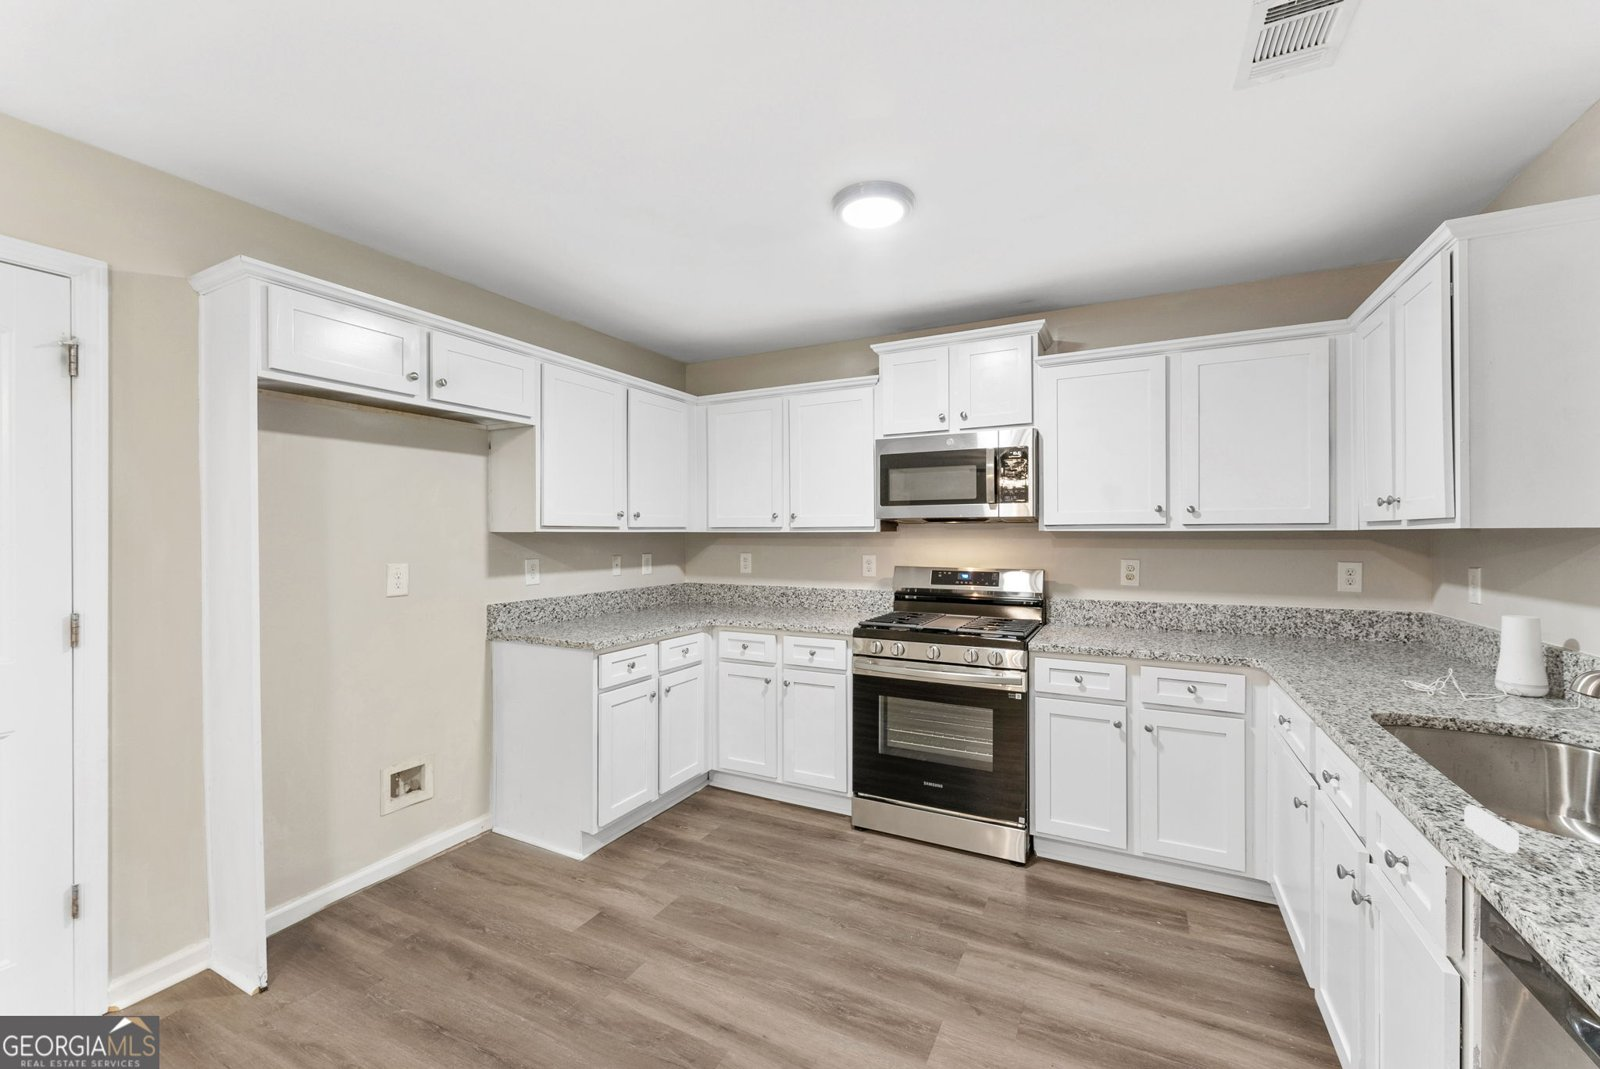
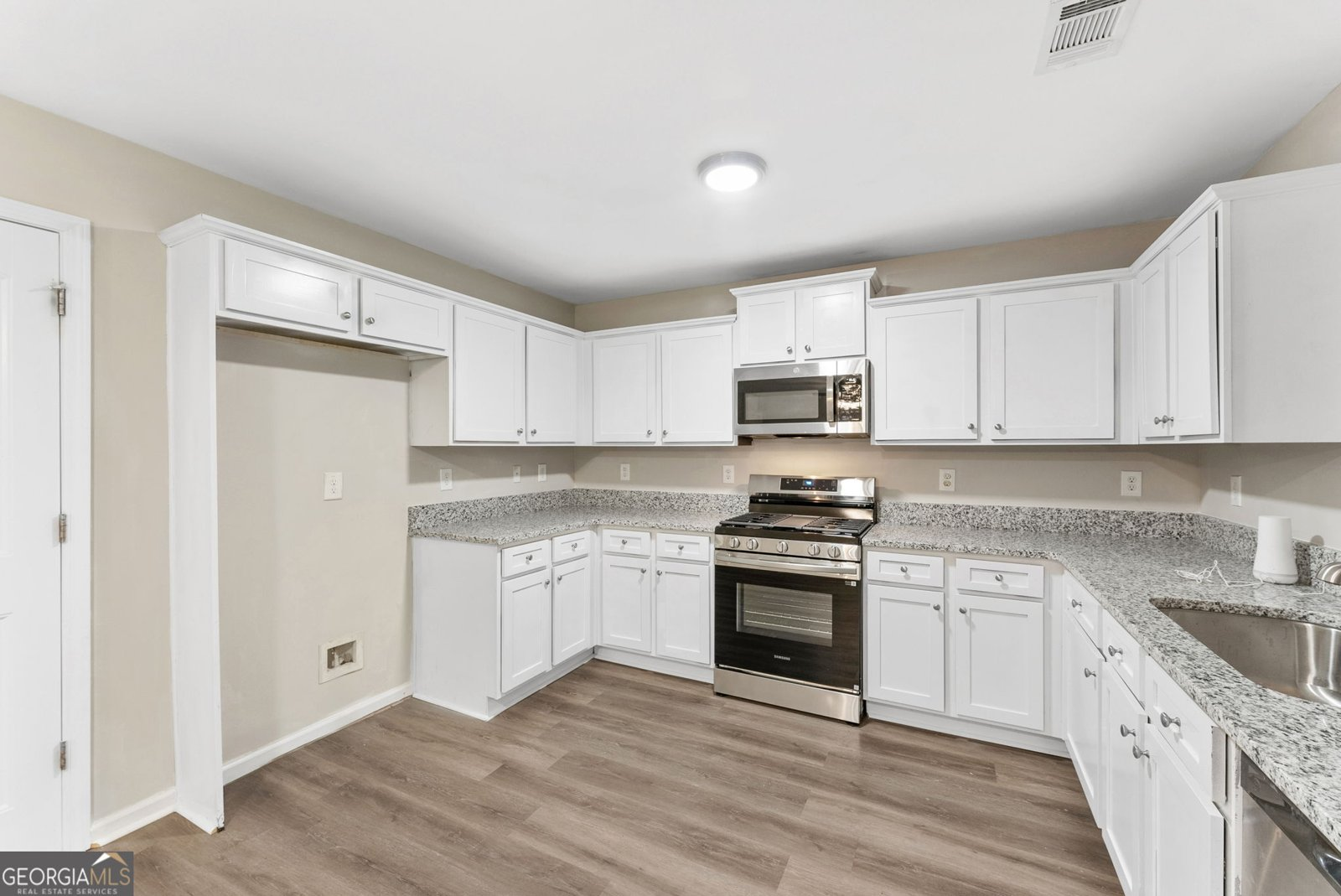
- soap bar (1490, 828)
